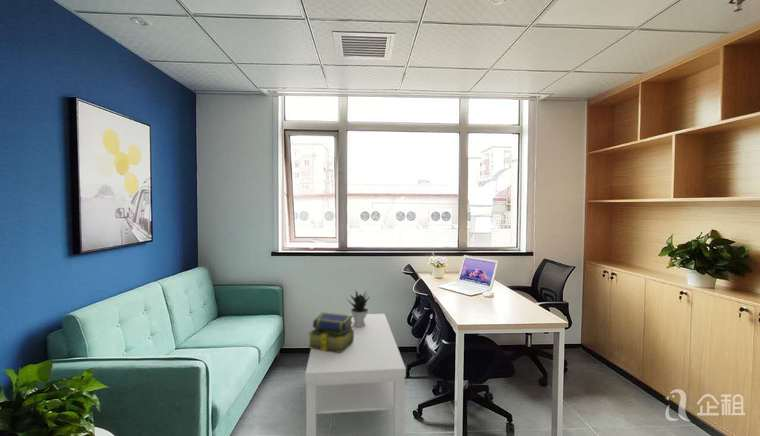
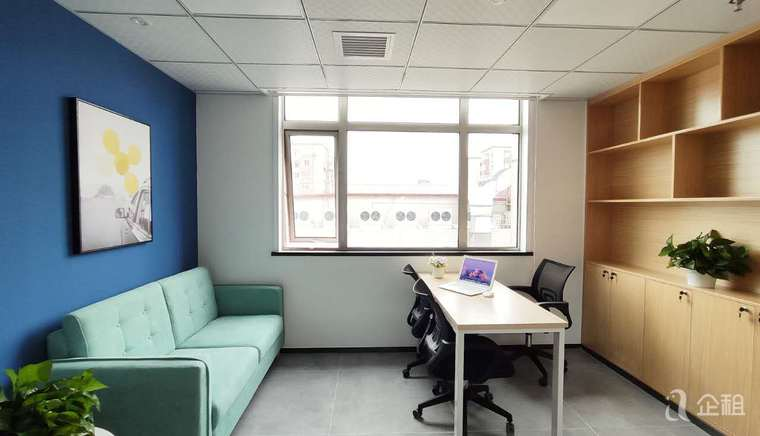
- potted plant (358, 307)
- stack of books (332, 330)
- coffee table (353, 372)
